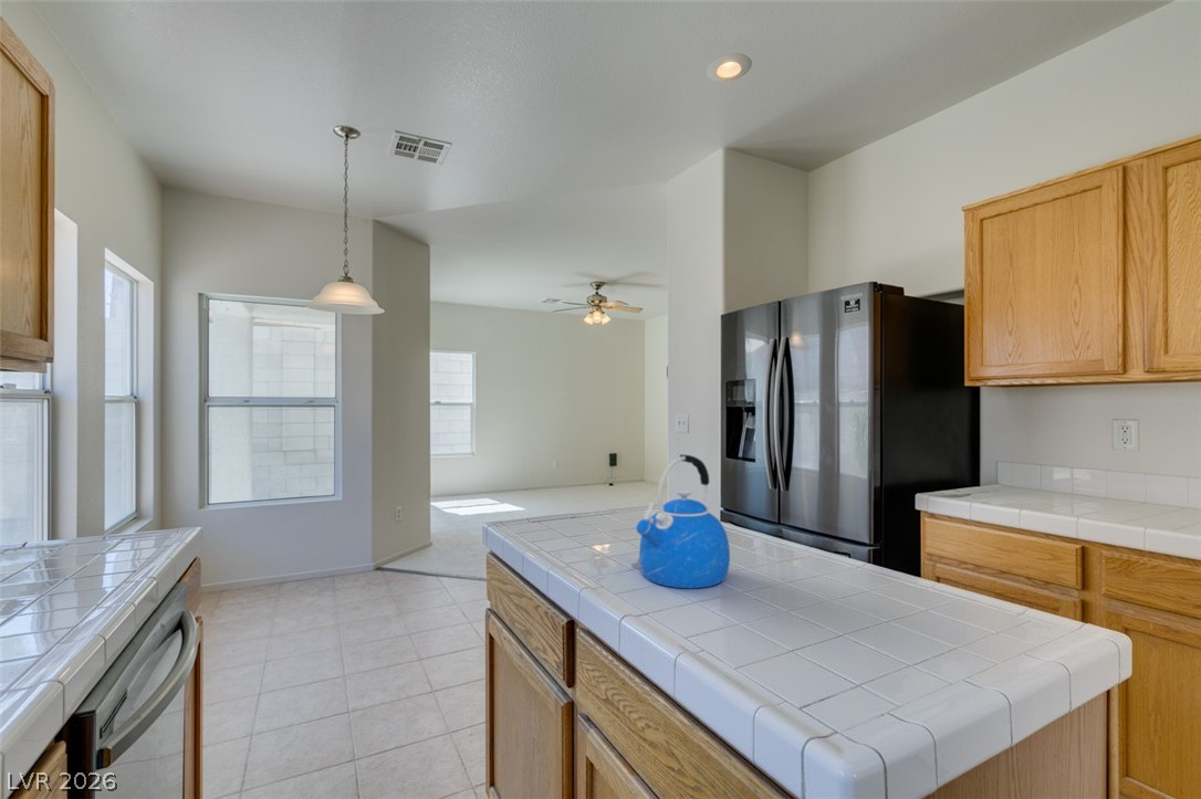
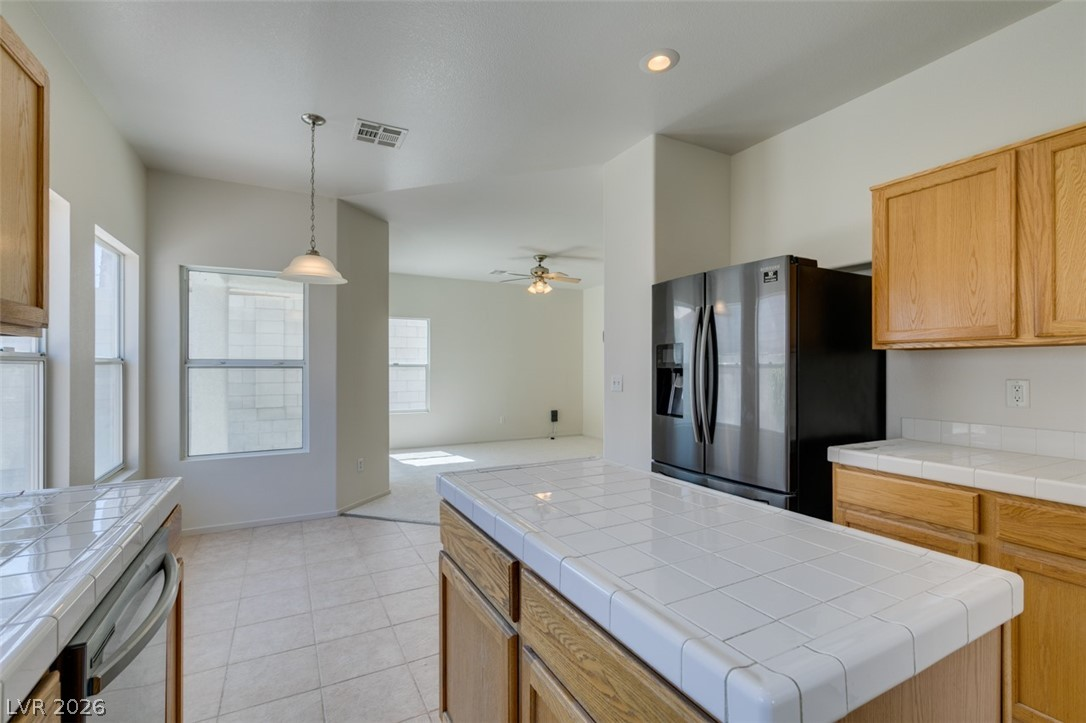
- kettle (677, 516)
